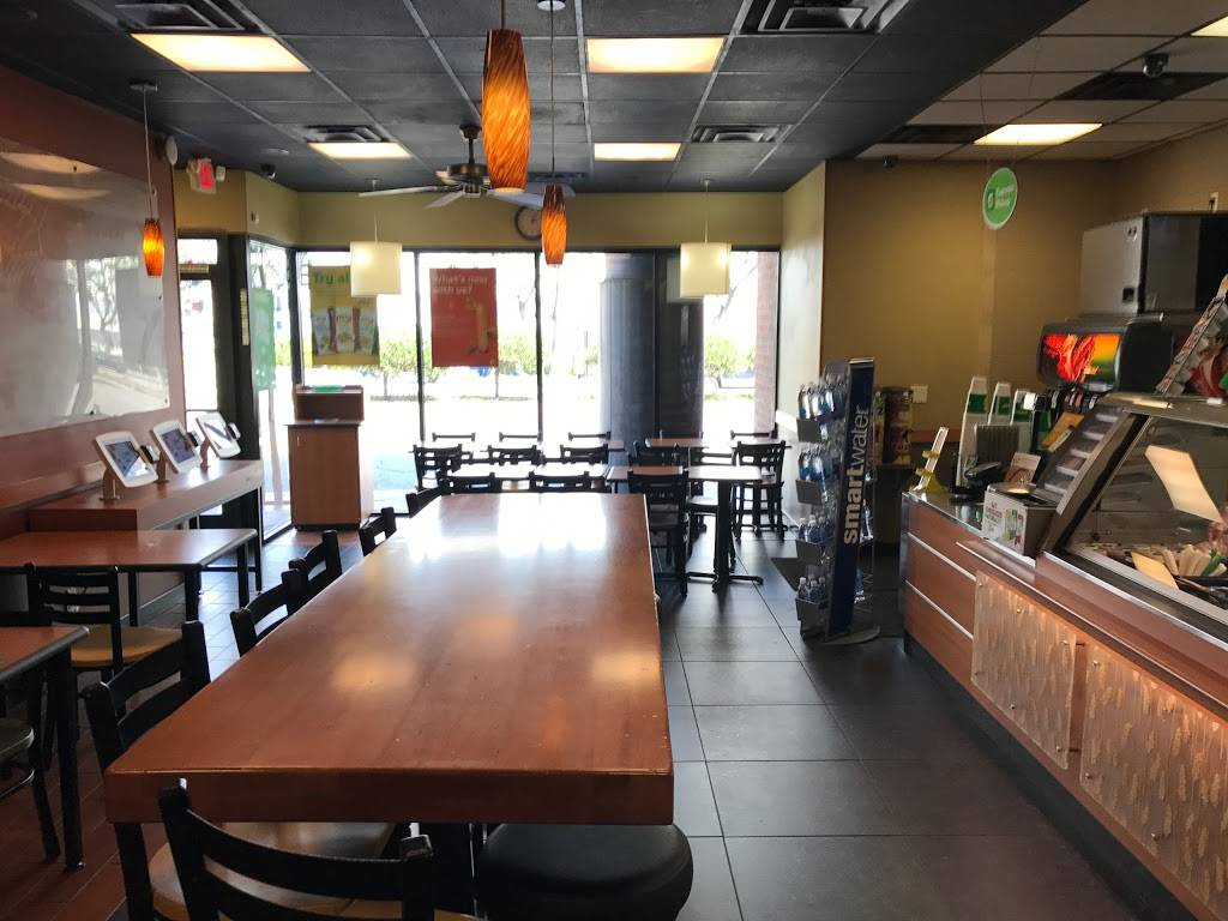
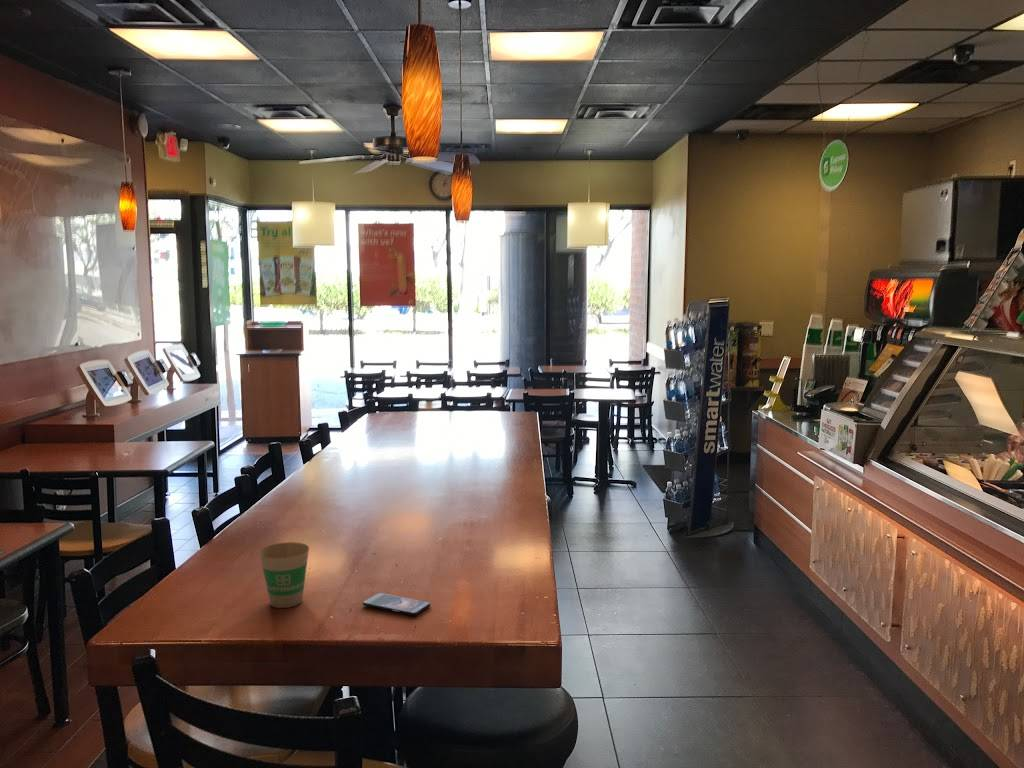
+ paper cup (285, 576)
+ smartphone (396, 603)
